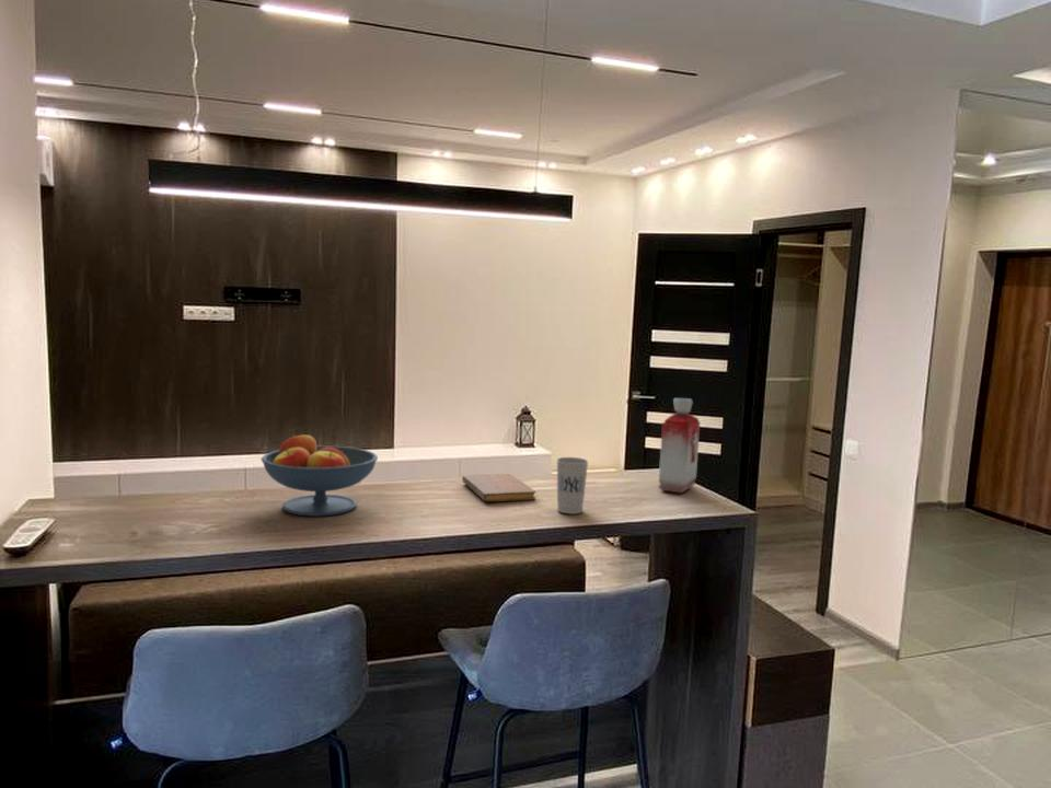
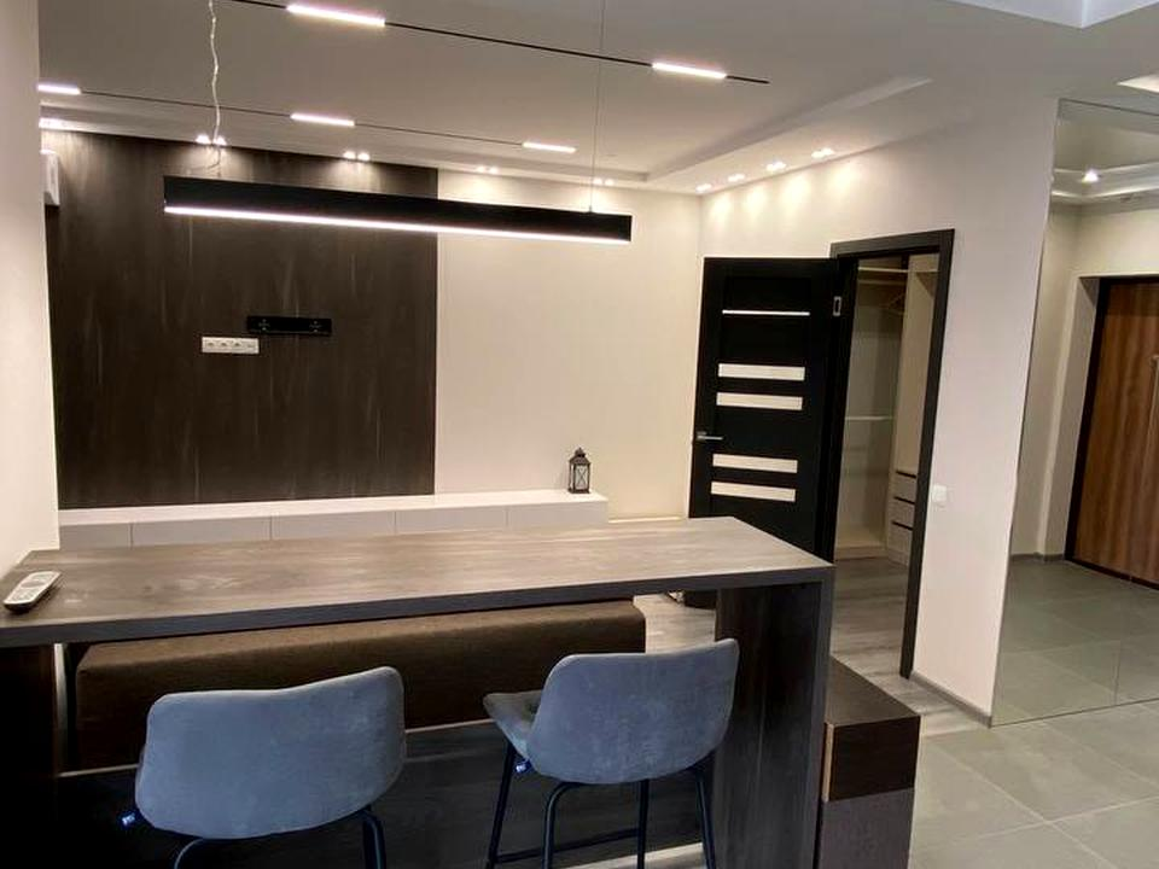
- cup (570, 485)
- bottle (680, 443)
- fruit bowl (320, 472)
- notebook (497, 486)
